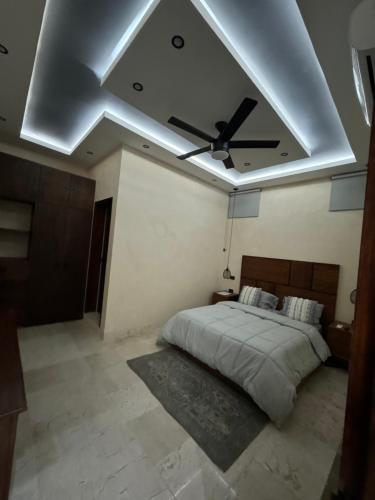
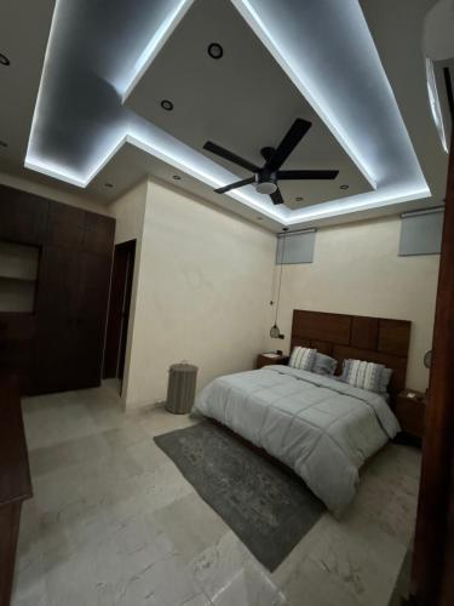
+ laundry hamper (182, 384)
